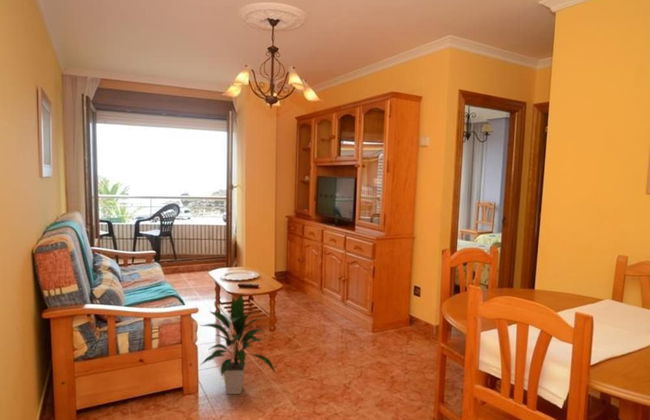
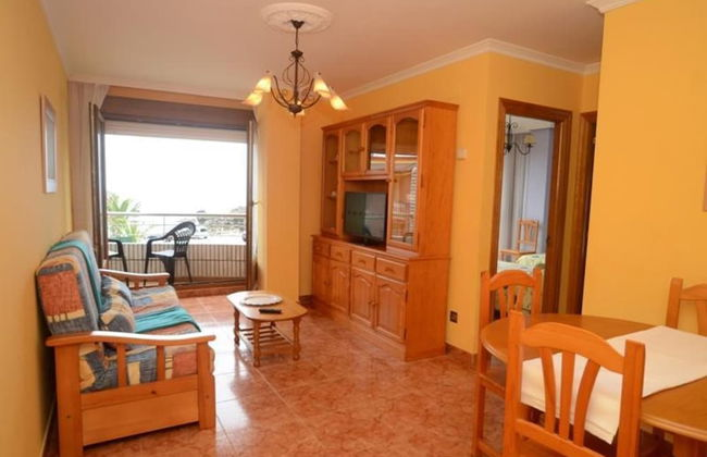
- indoor plant (237, 345)
